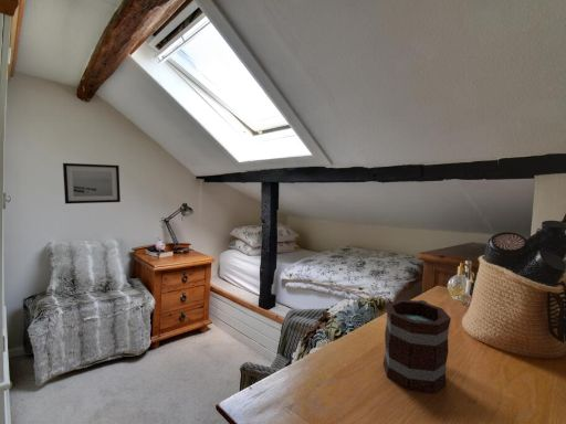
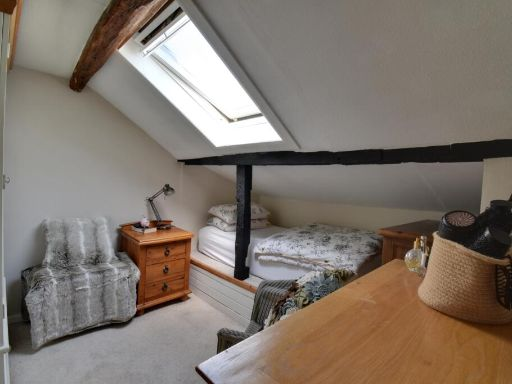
- mug (417, 336)
- wall art (93, 183)
